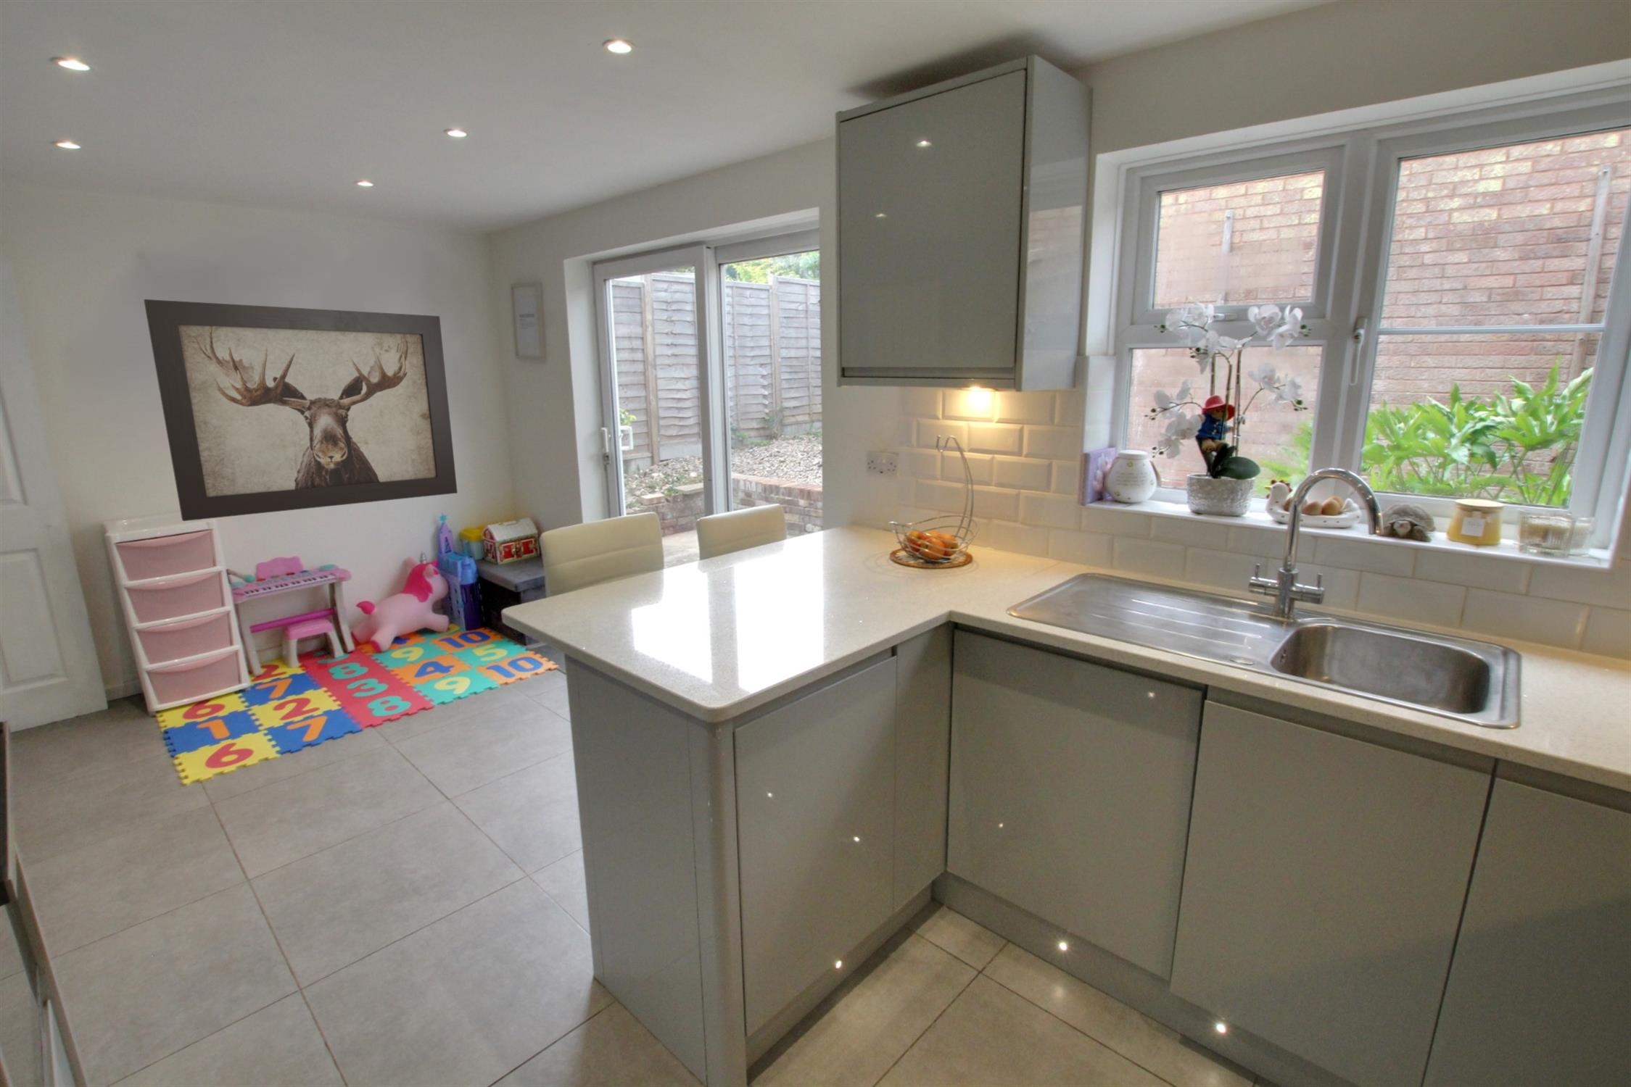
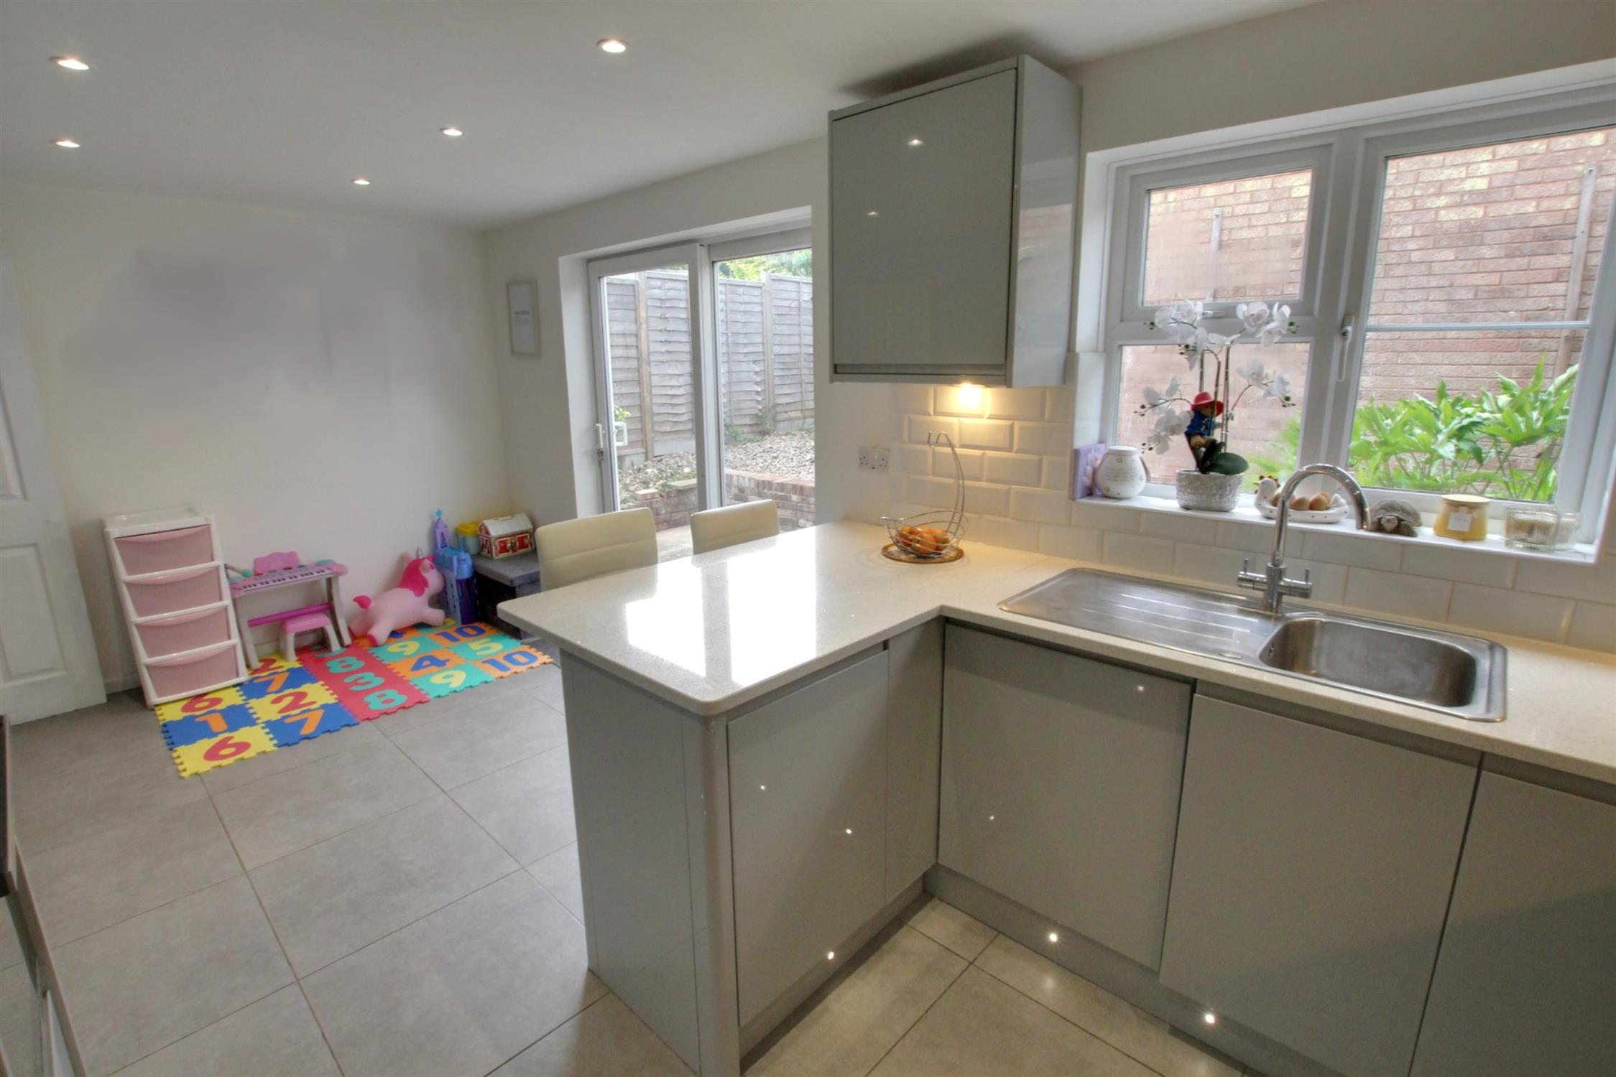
- wall art (322, 409)
